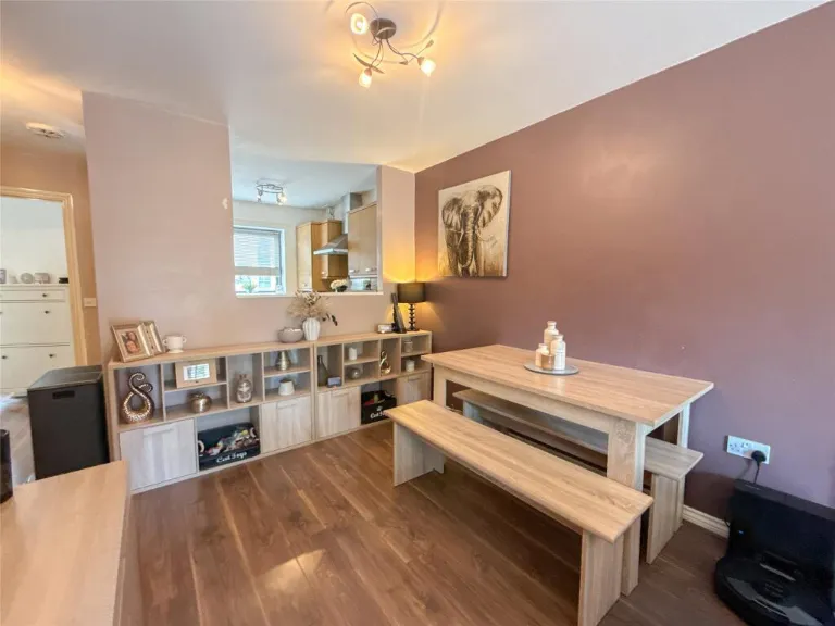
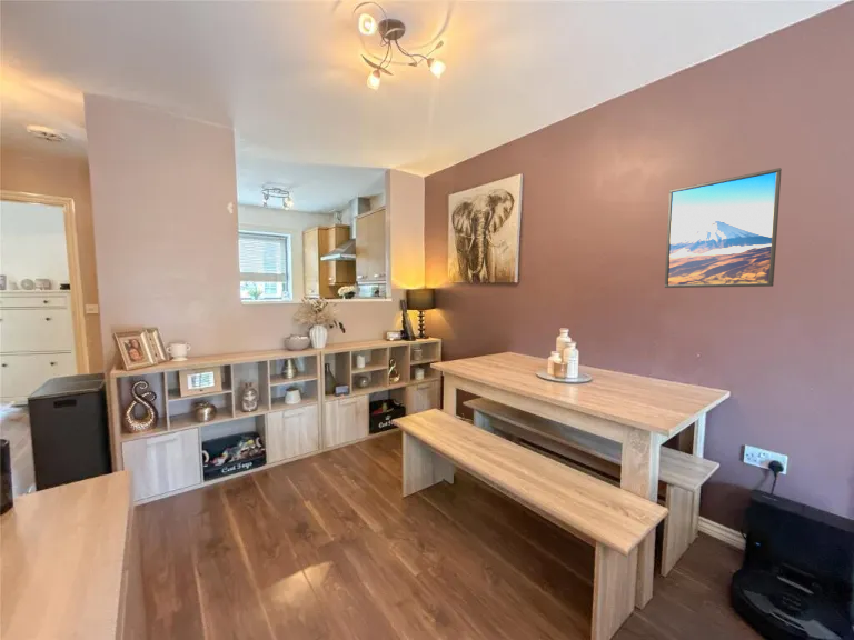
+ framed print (716, 233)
